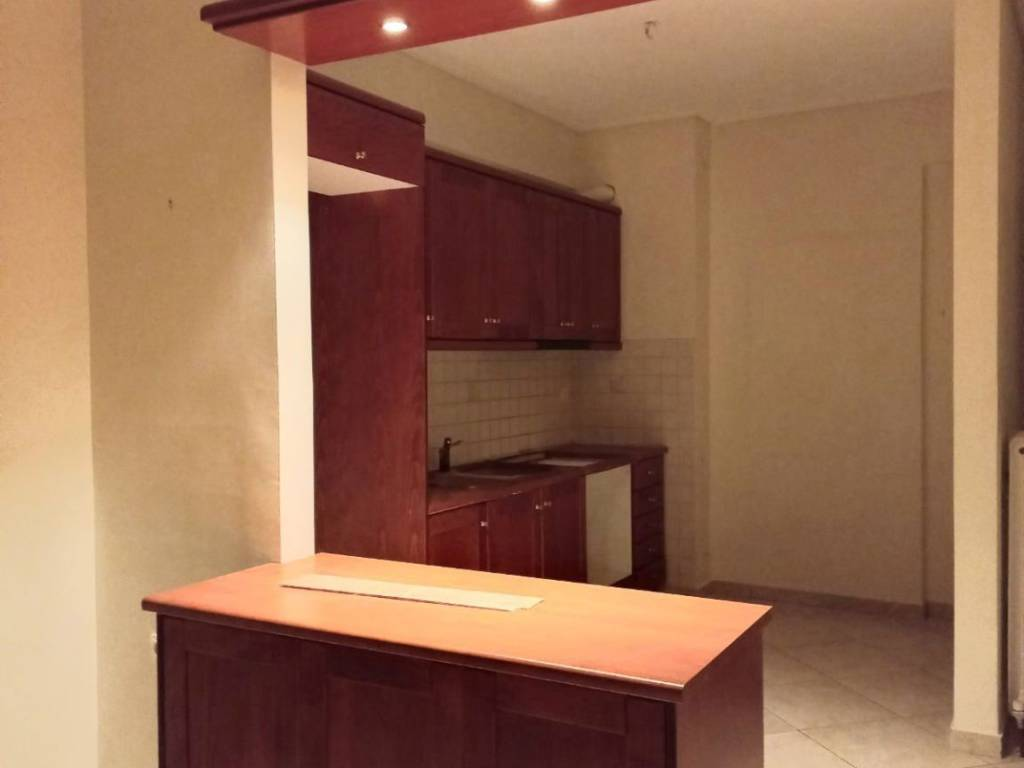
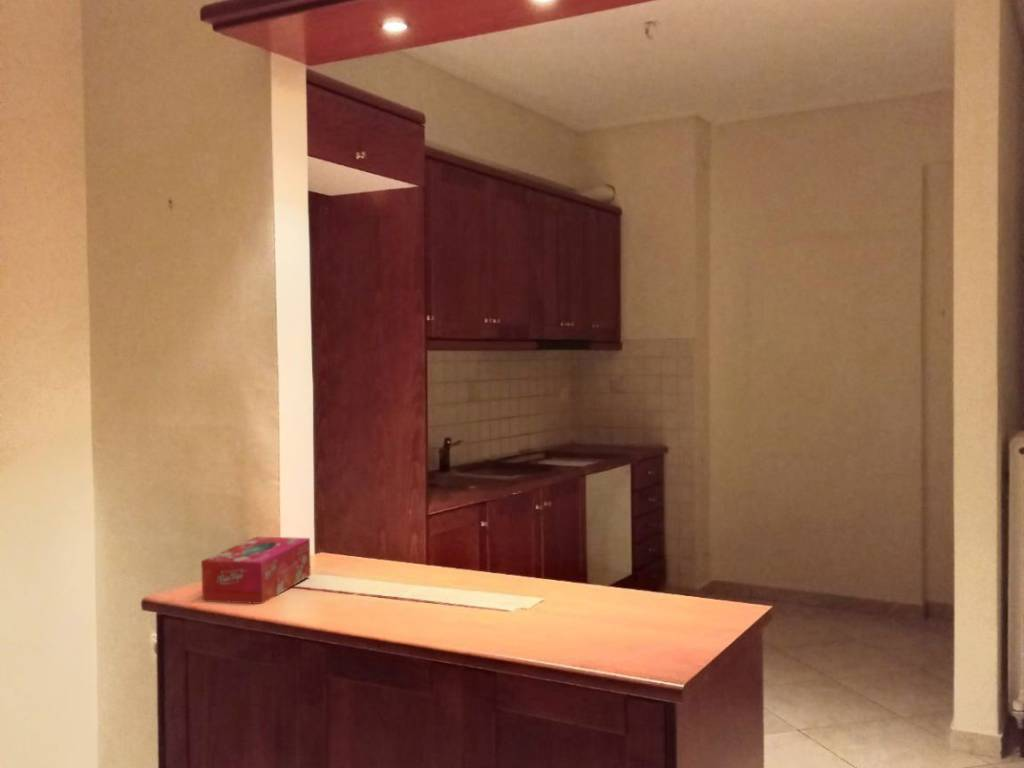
+ tissue box (259, 568)
